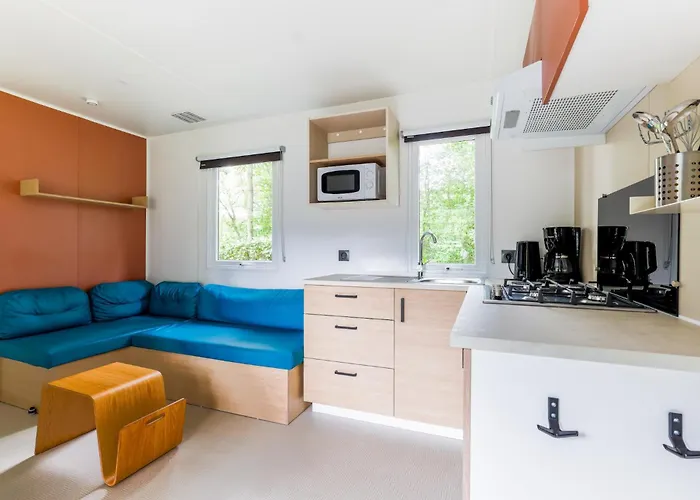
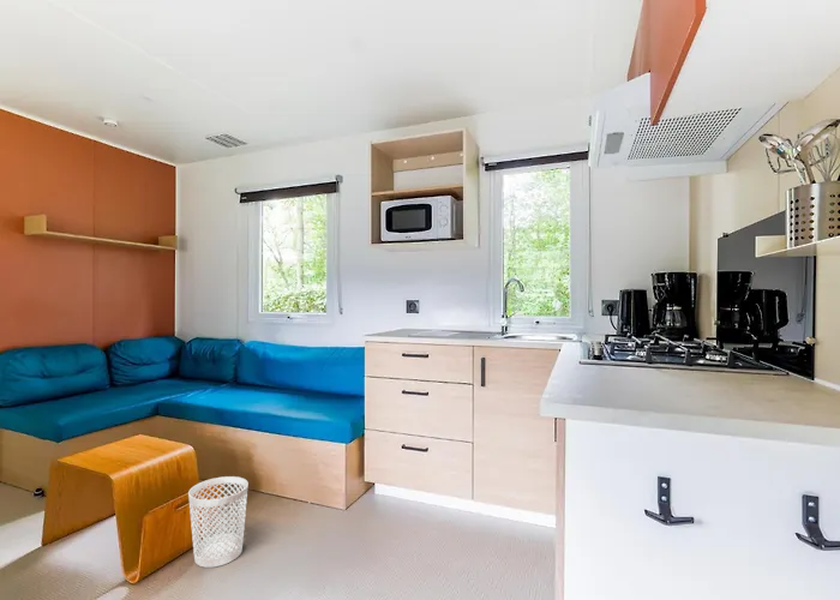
+ wastebasket (218, 521)
